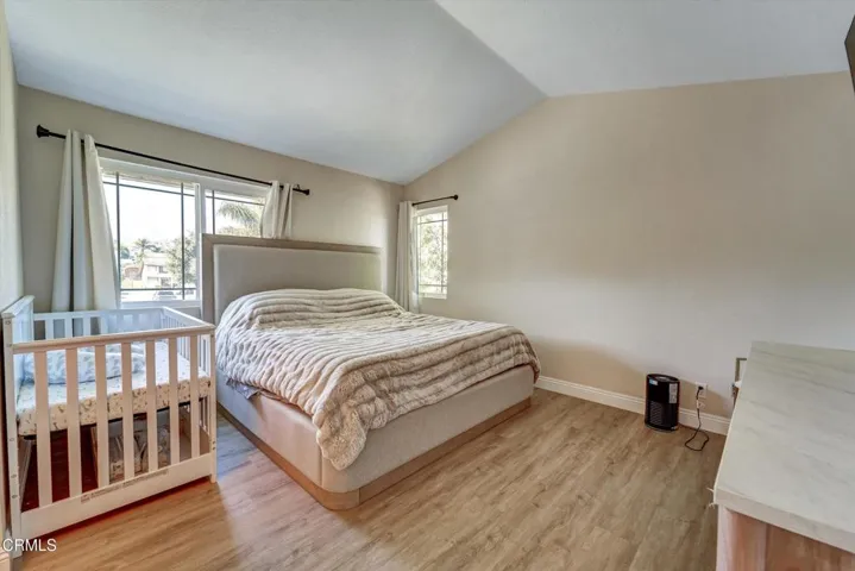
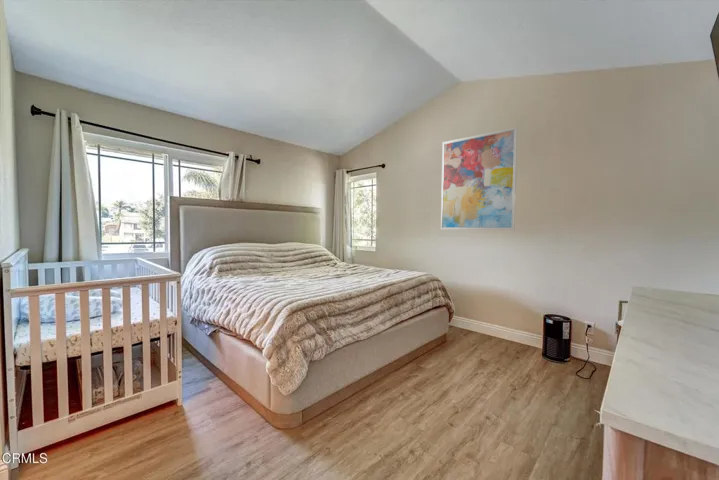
+ wall art (476, 183)
